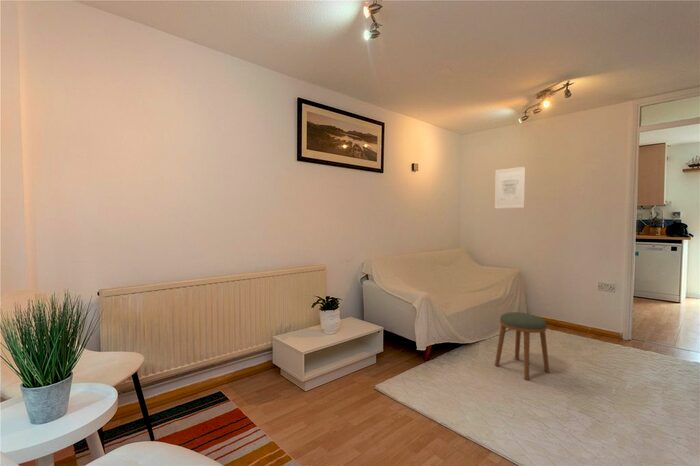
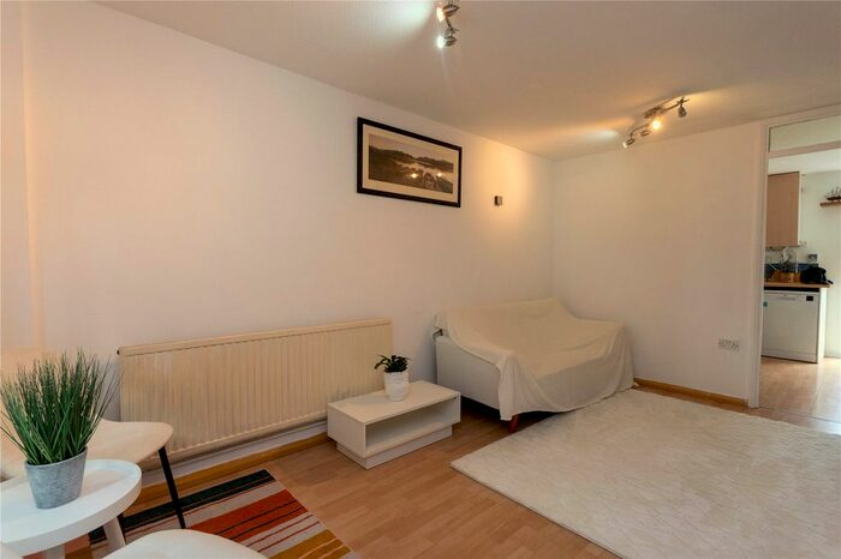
- stool (524, 342)
- wall art (509, 188)
